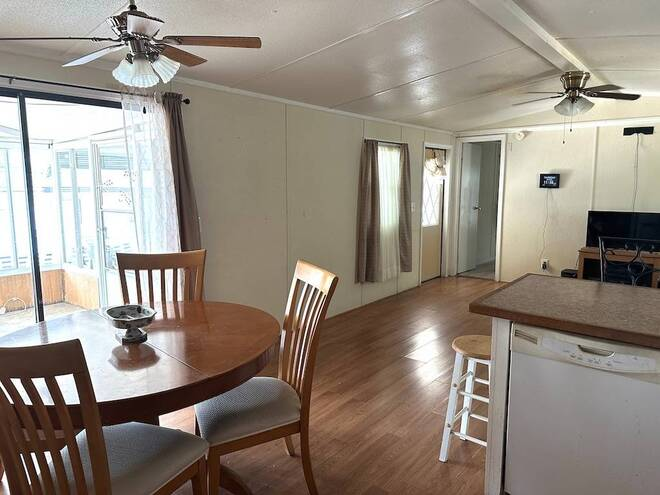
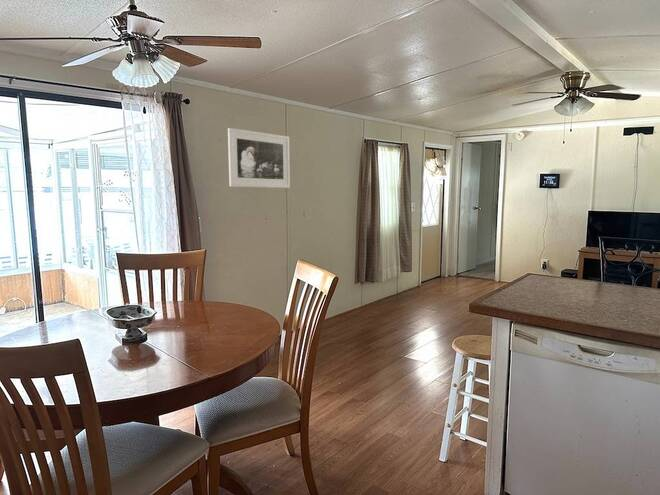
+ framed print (261, 160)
